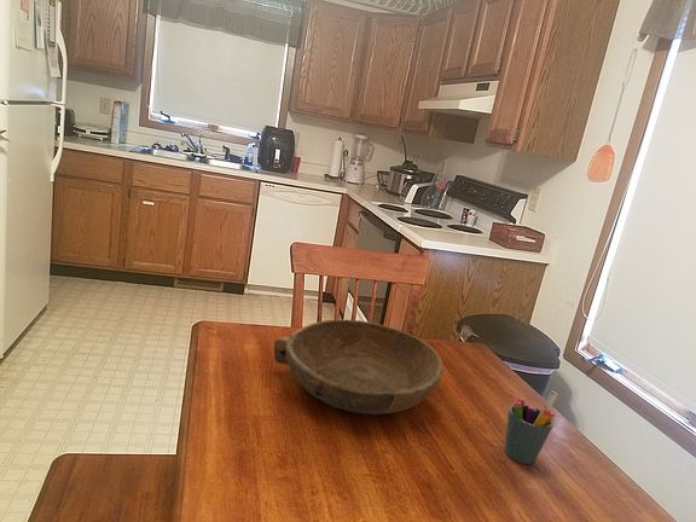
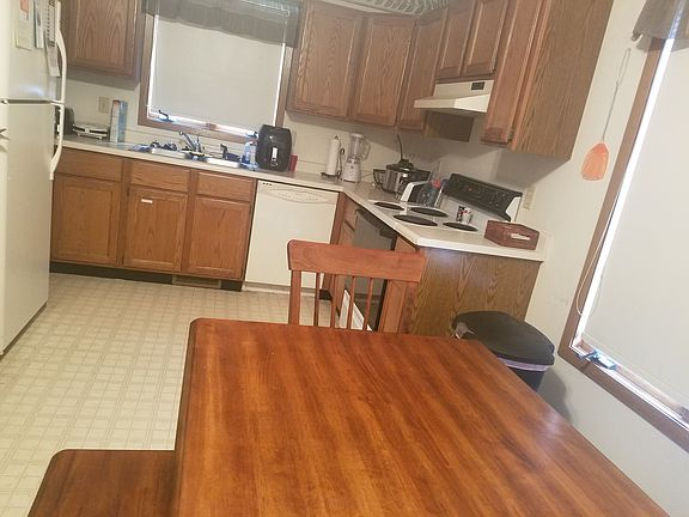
- pen holder (528, 424)
- bowl (361, 367)
